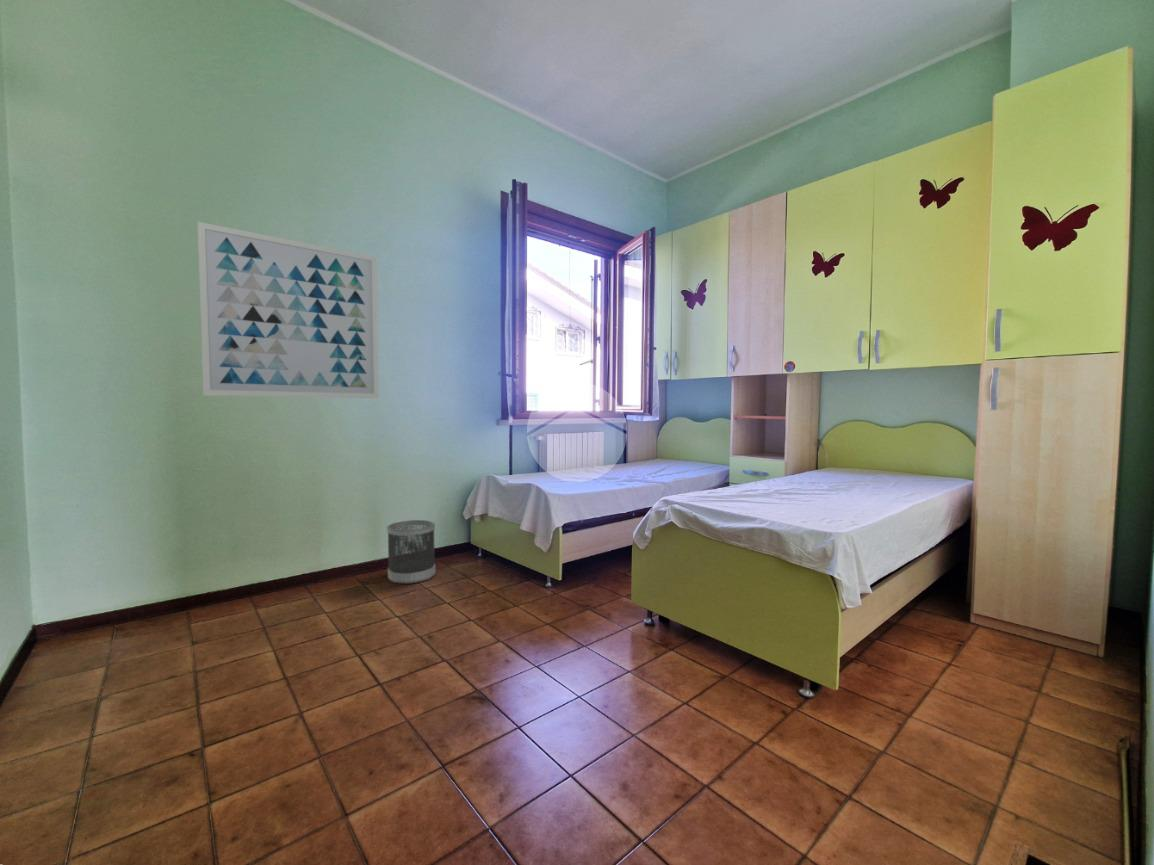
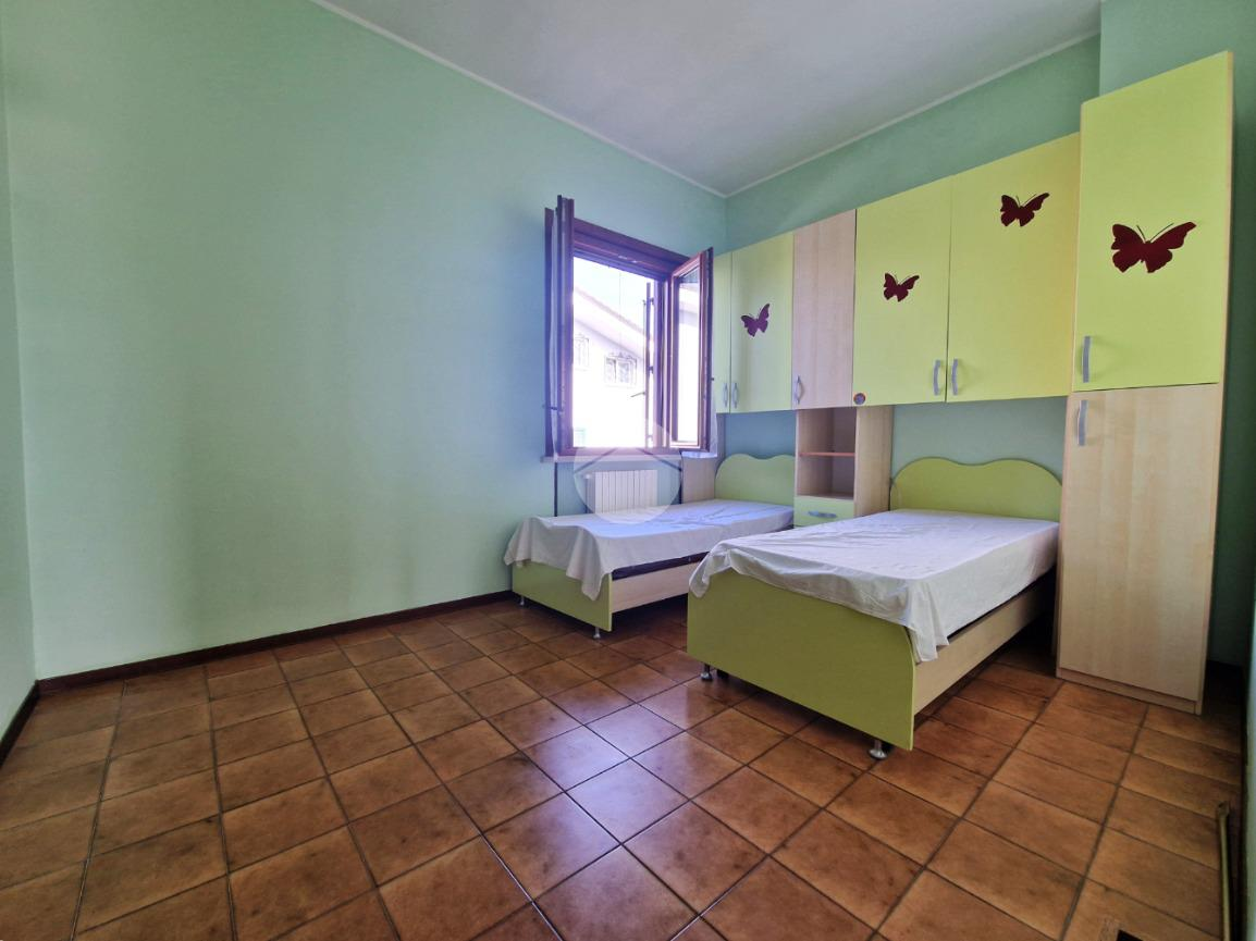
- wastebasket (411, 550)
- wall art (297, 319)
